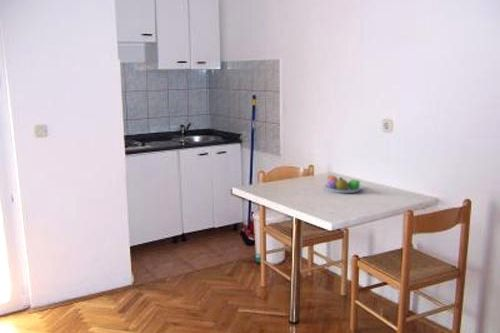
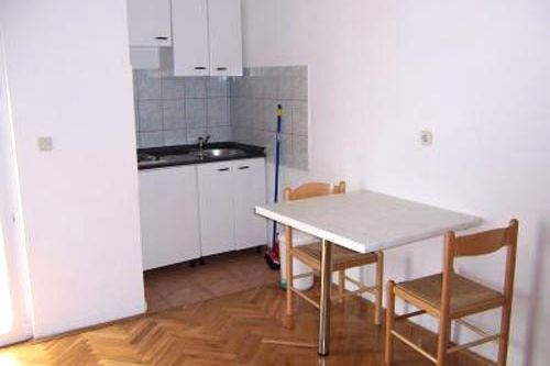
- fruit bowl (344, 182)
